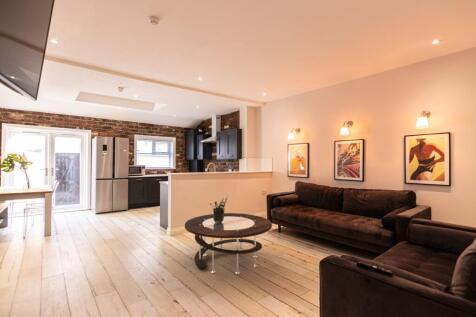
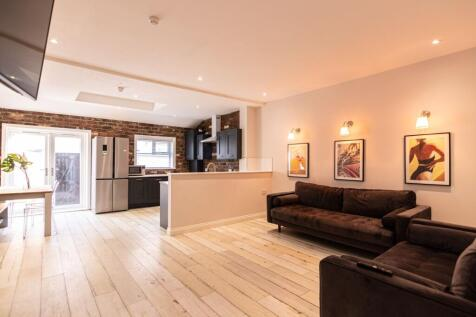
- potted plant (220, 208)
- coffee table (228, 241)
